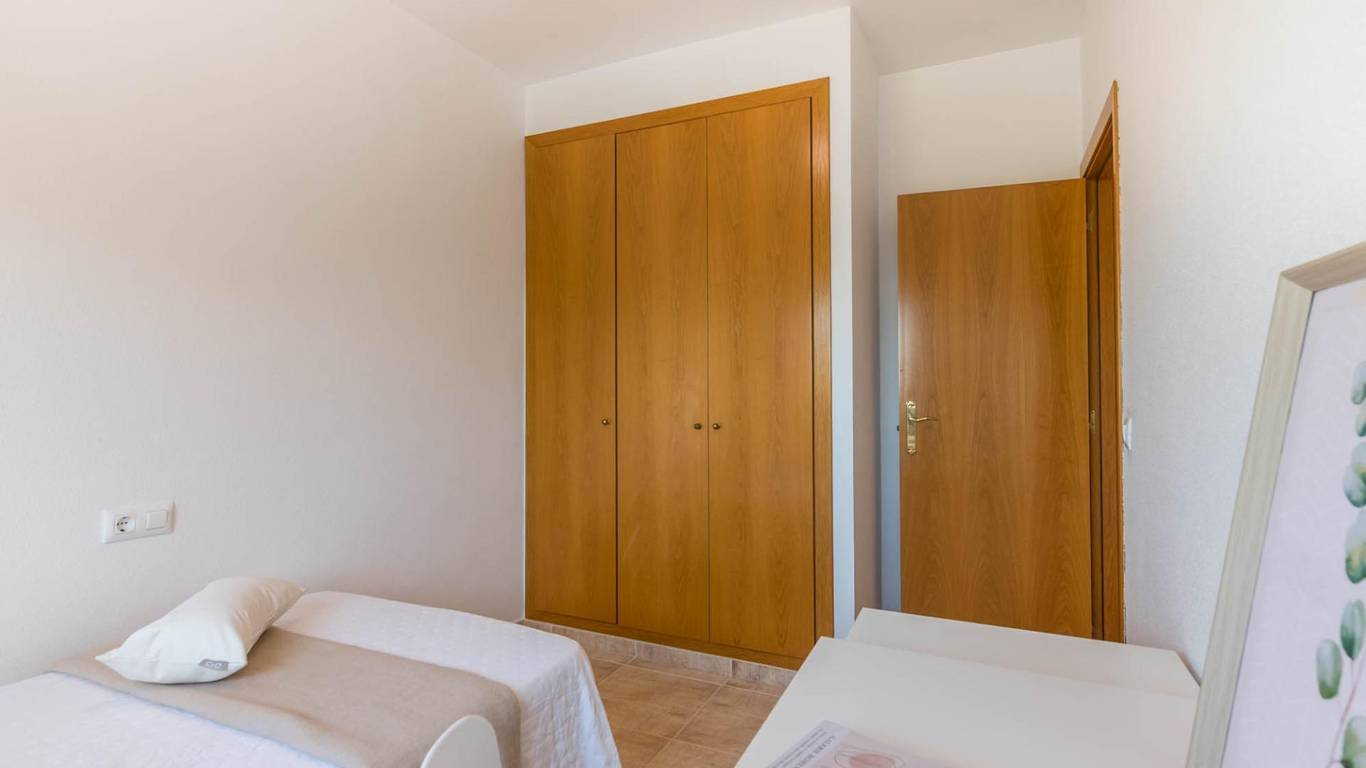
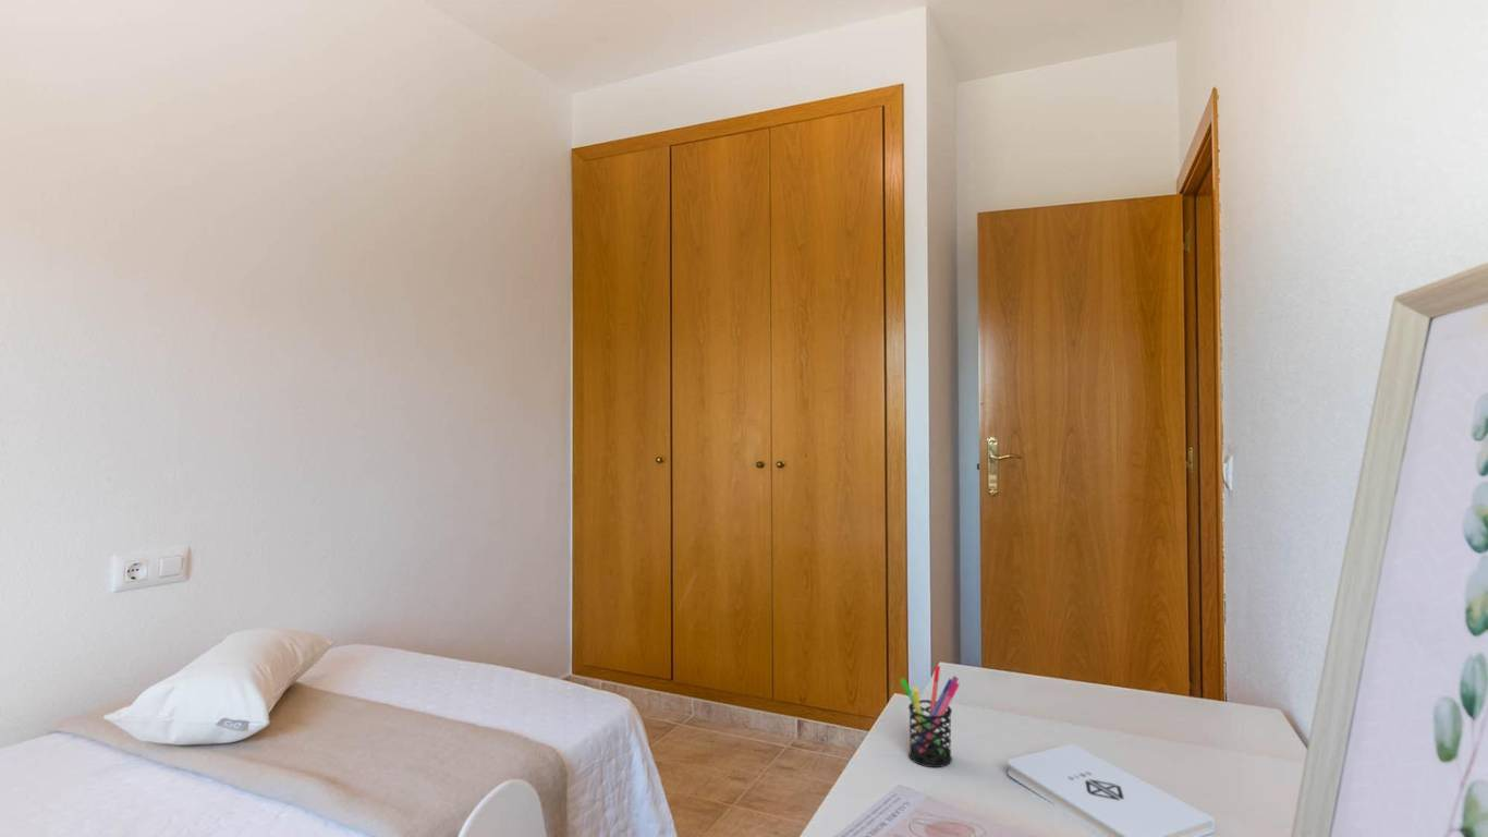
+ notepad (1100, 793)
+ pen holder (927, 712)
